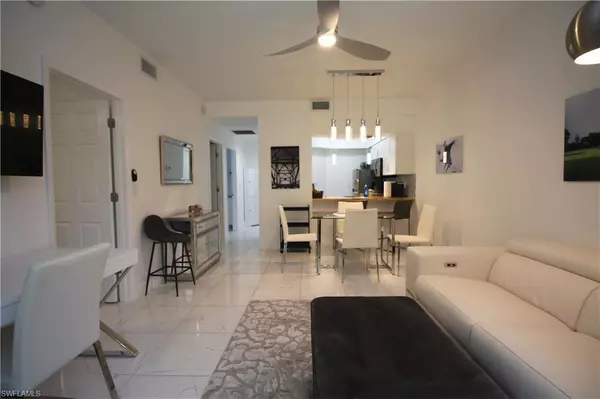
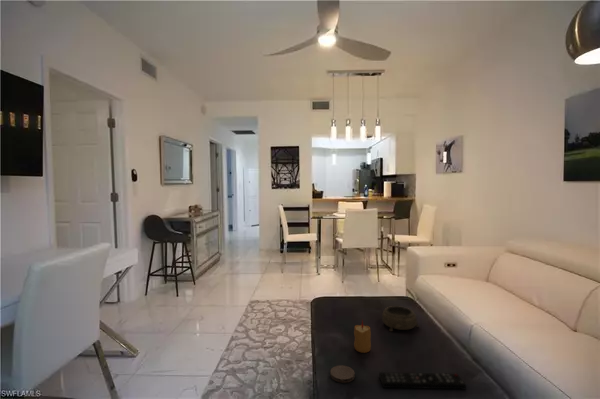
+ coaster (342, 373)
+ decorative bowl (400, 318)
+ remote control (421, 379)
+ candle (362, 333)
